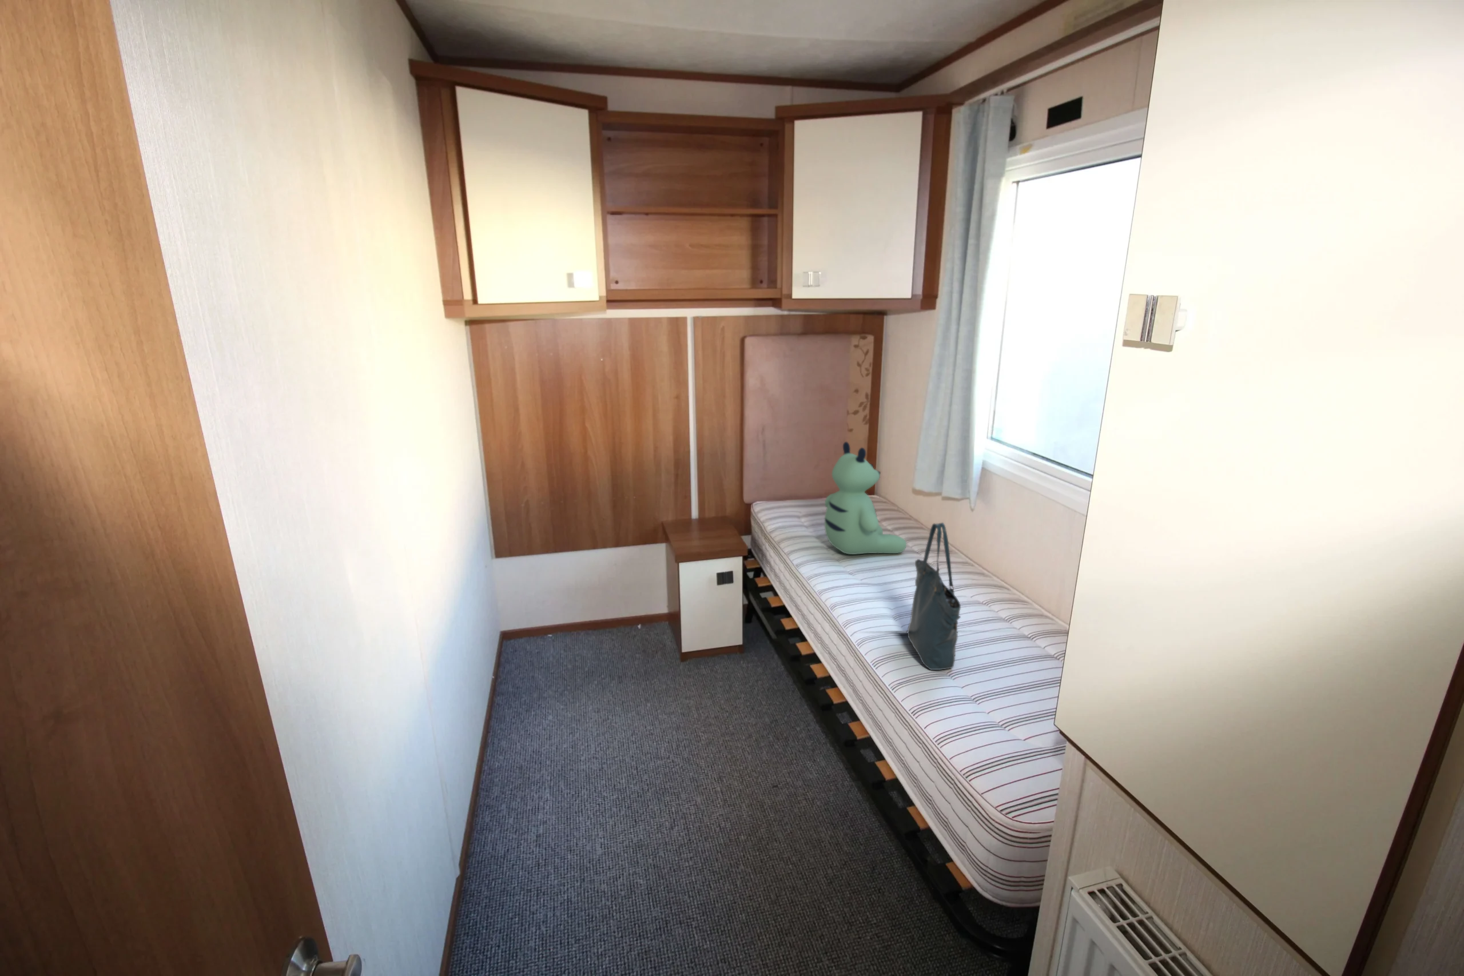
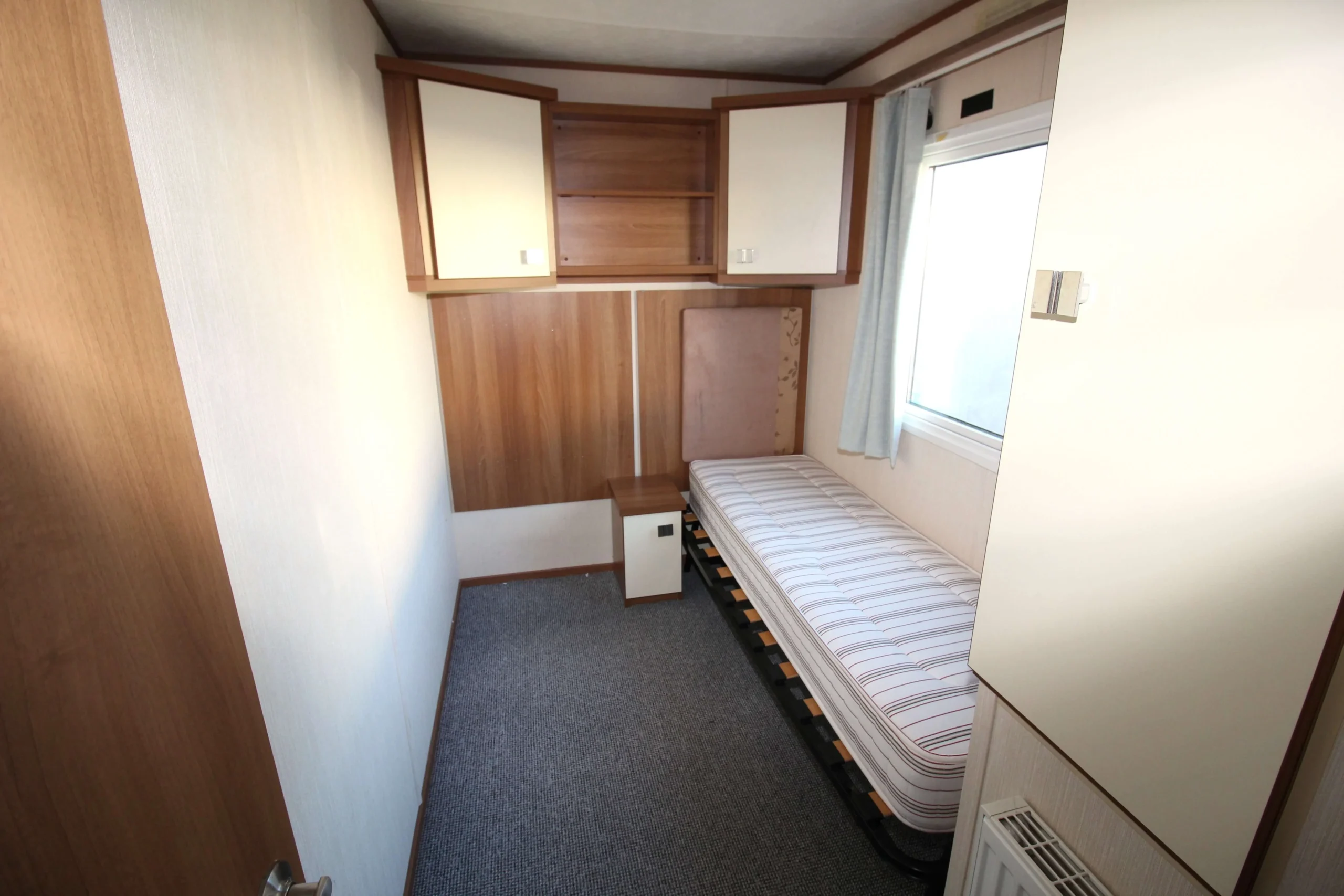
- tote bag (937, 591)
- bear (865, 498)
